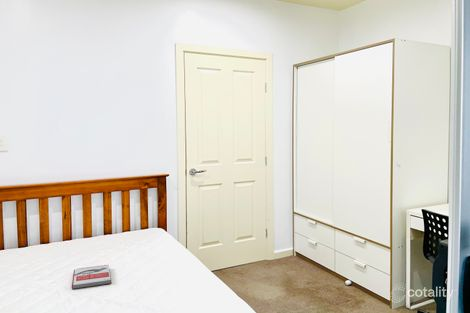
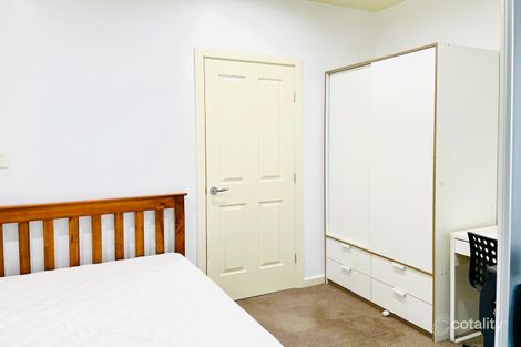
- book (91, 276)
